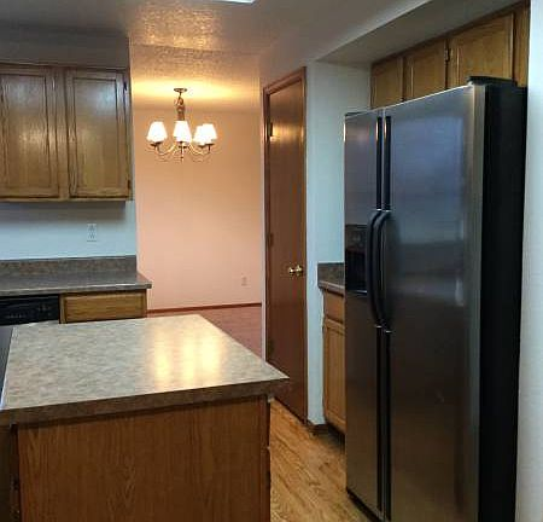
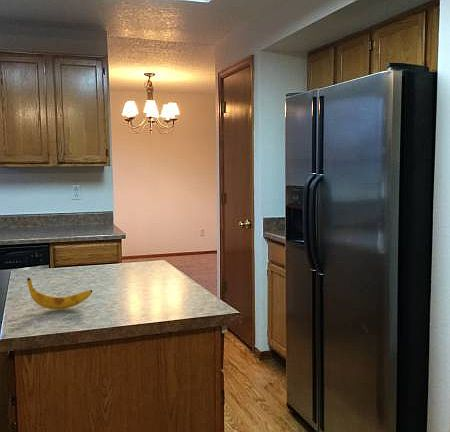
+ banana (60, 297)
